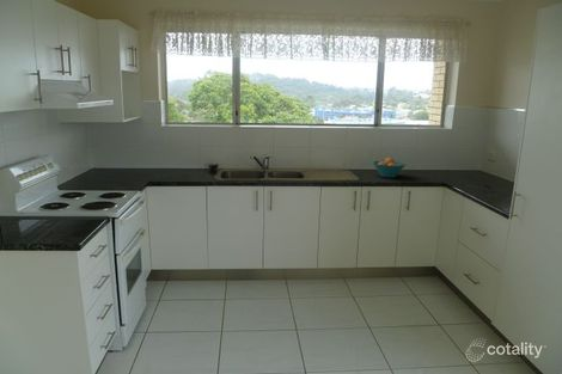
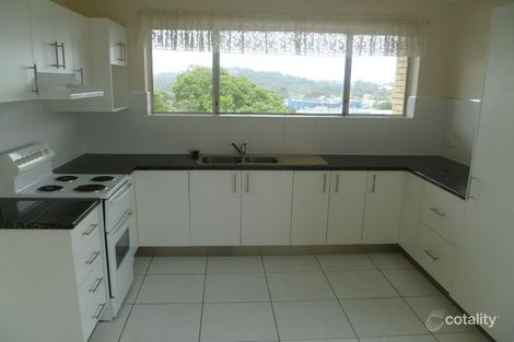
- fruit bowl (389, 166)
